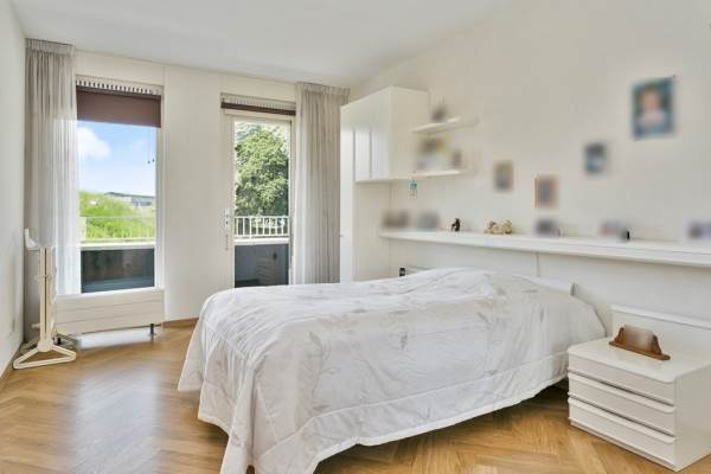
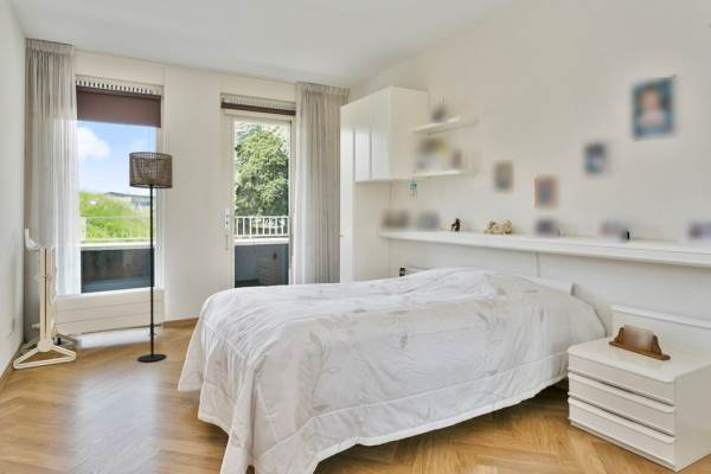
+ floor lamp (152, 256)
